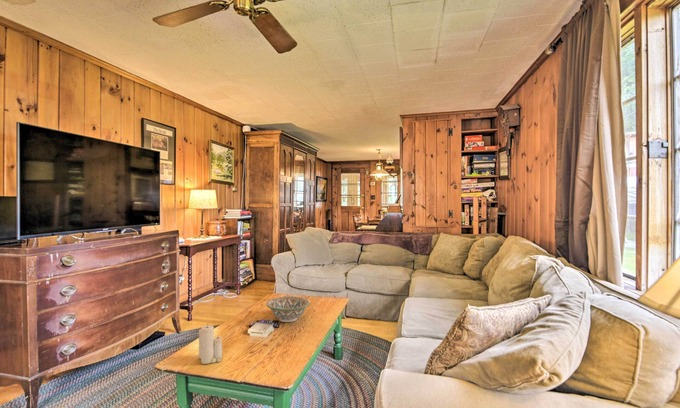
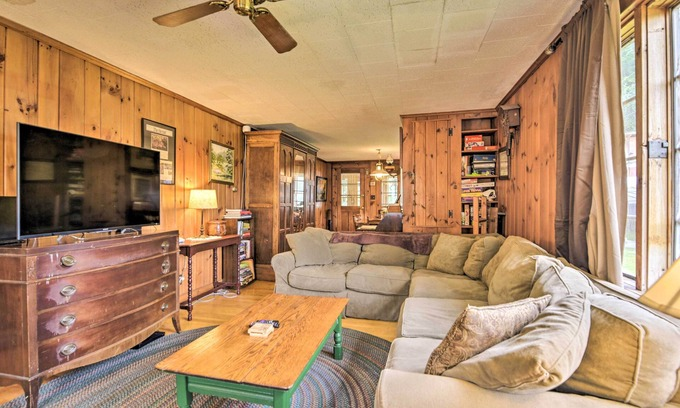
- decorative bowl (288, 310)
- candle (209, 340)
